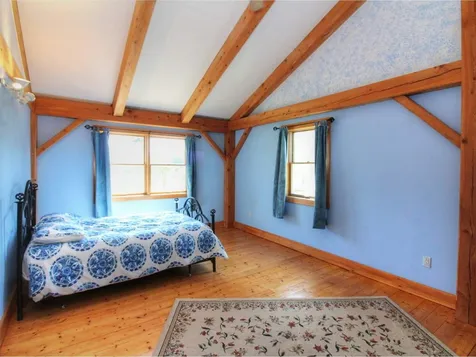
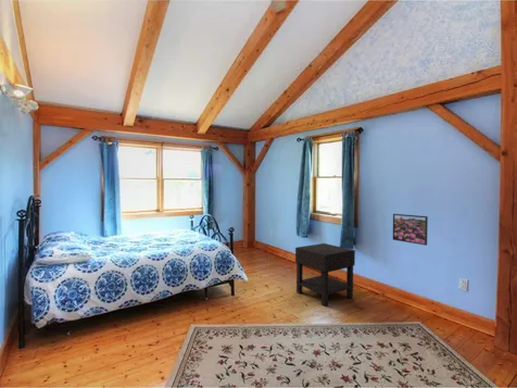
+ nightstand (324, 272)
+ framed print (408, 228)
